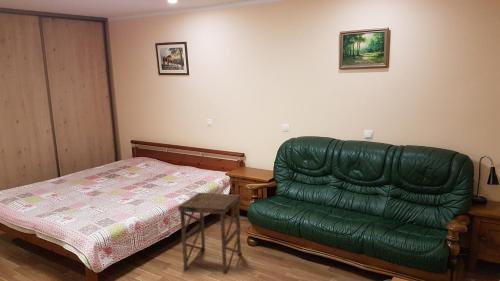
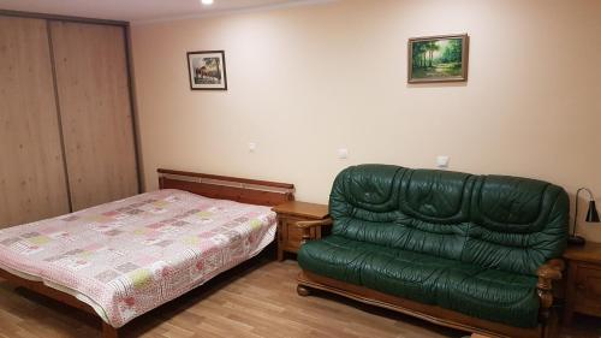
- side table (203, 231)
